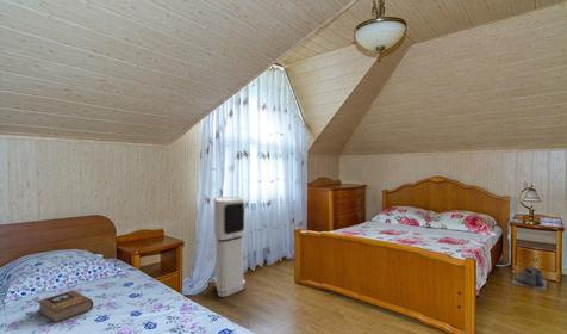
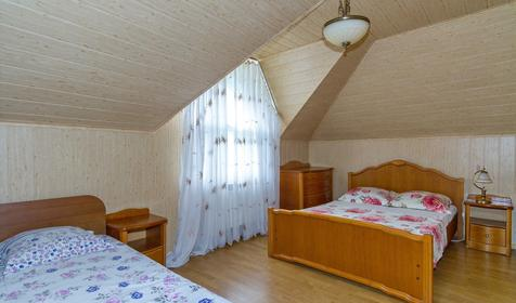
- book (64, 304)
- boots (529, 274)
- air purifier (224, 243)
